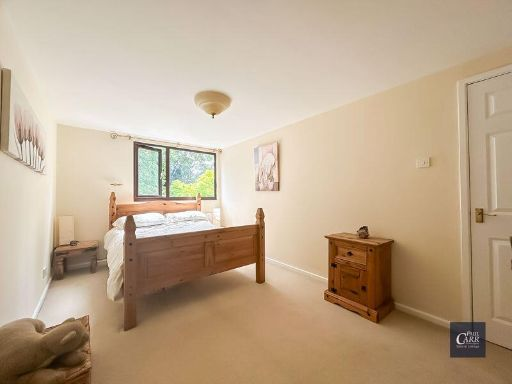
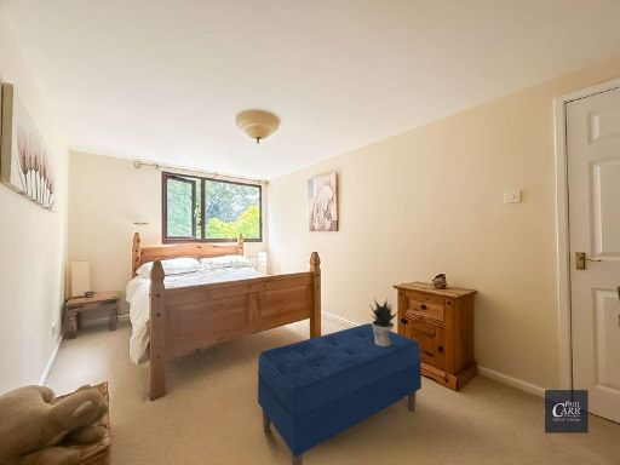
+ potted plant (384, 320)
+ bench (343, 383)
